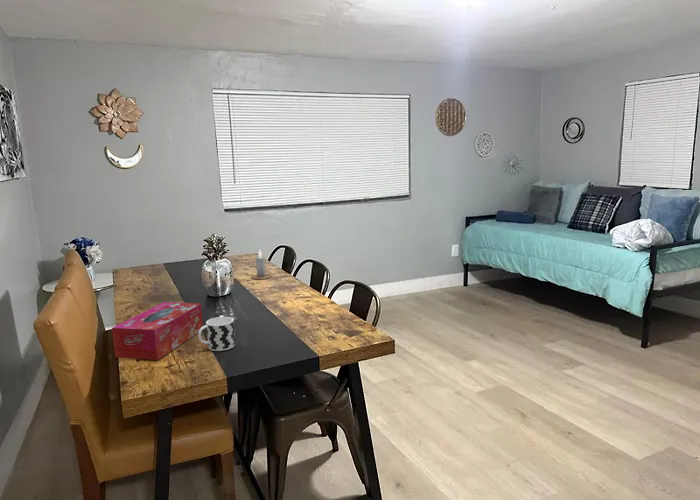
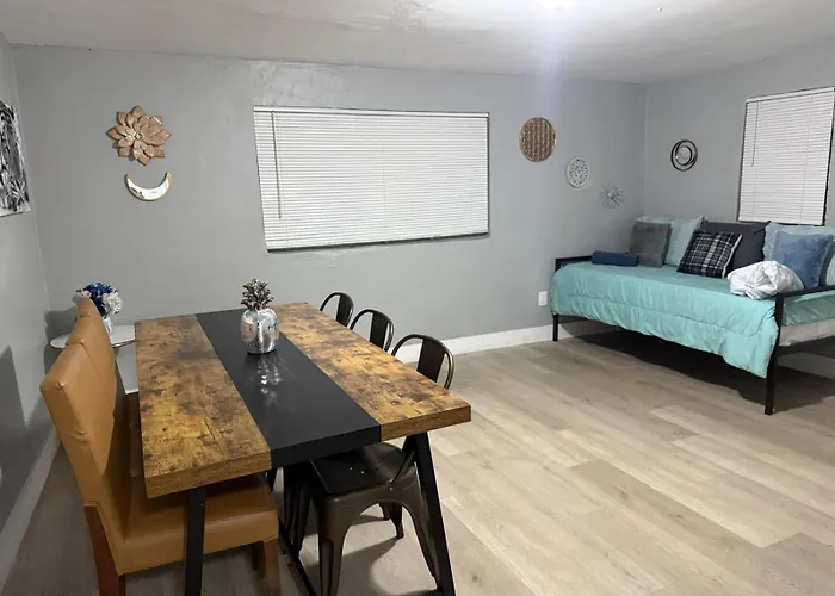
- cup (216, 334)
- tissue box (161, 328)
- candle (260, 263)
